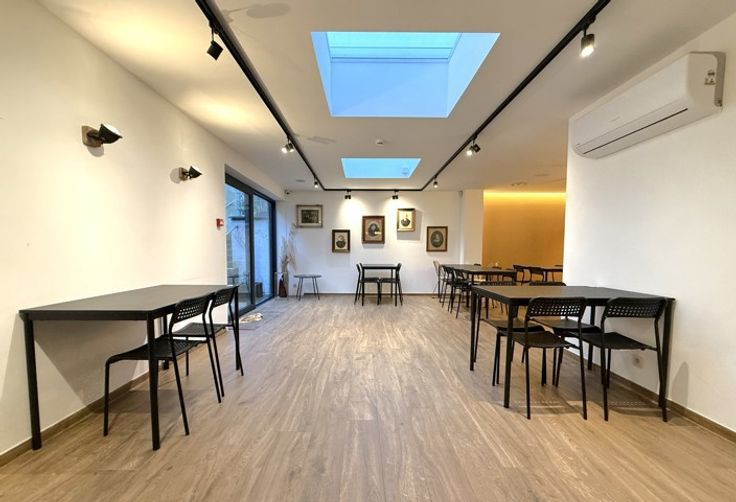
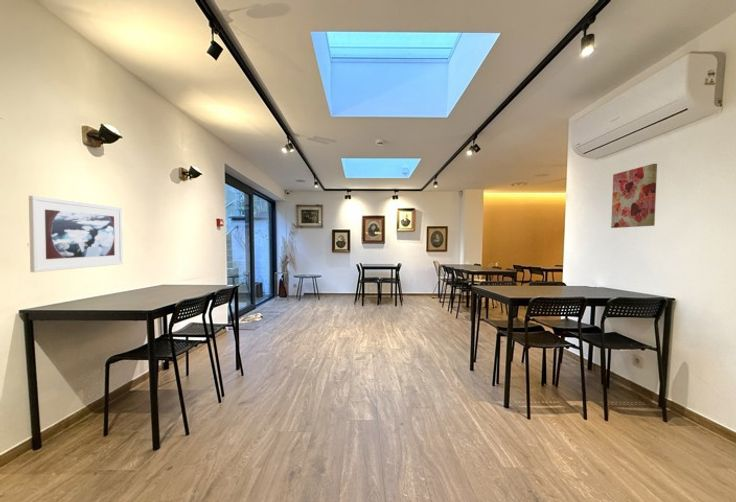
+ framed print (83, 235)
+ wall art (632, 198)
